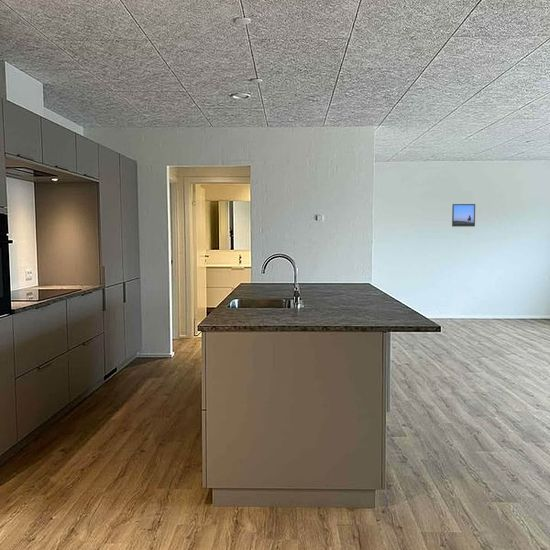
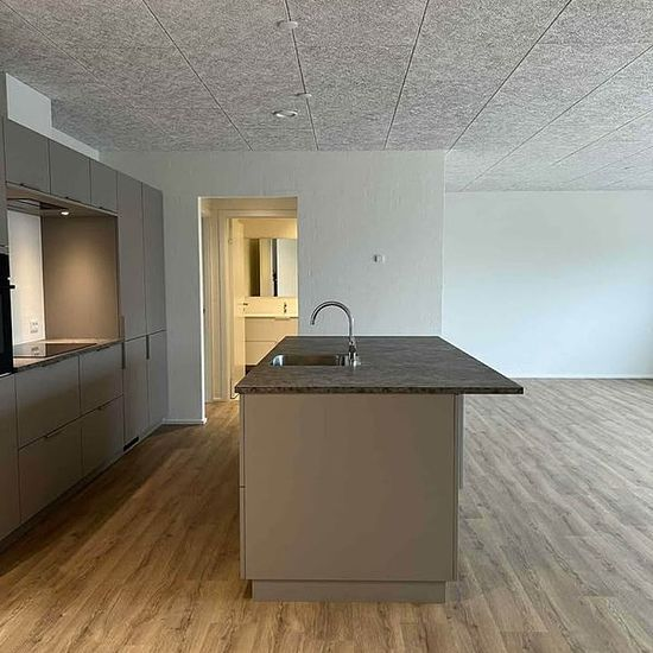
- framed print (463, 215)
